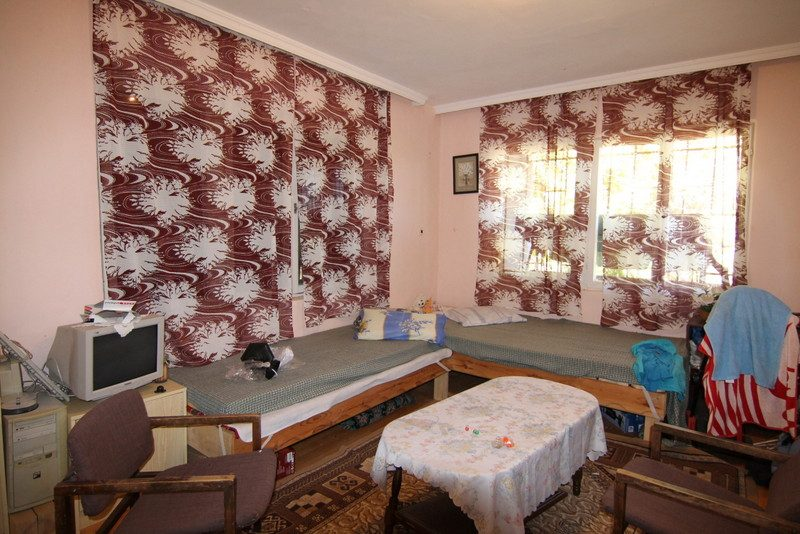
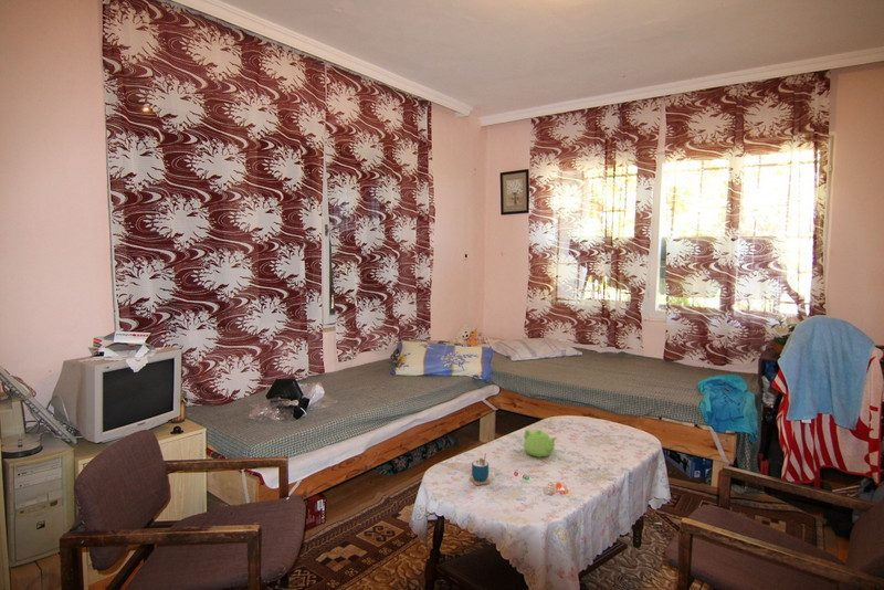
+ cup (480, 465)
+ teapot (539, 442)
